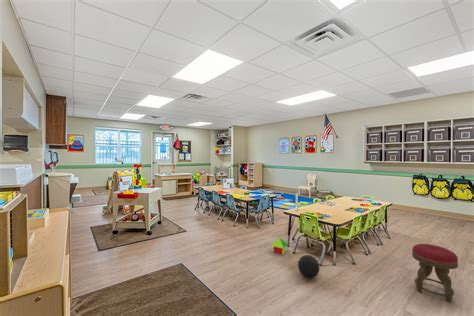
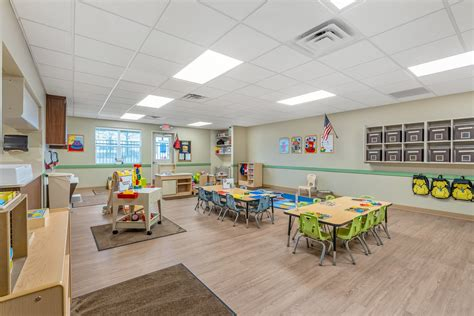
- stool (432, 268)
- toy house (279, 244)
- ball (308, 266)
